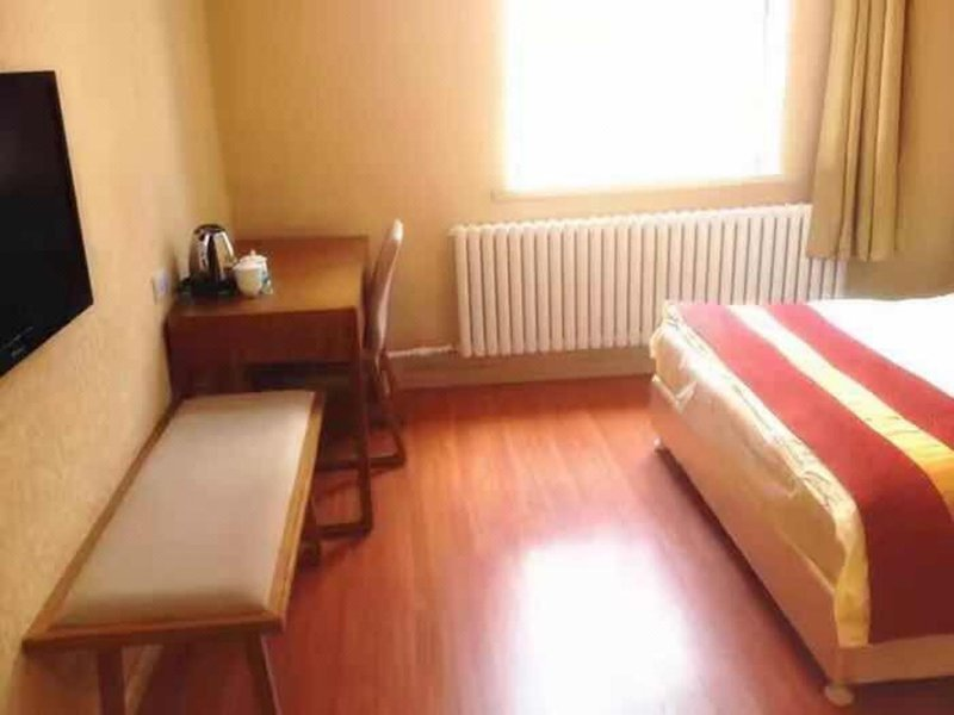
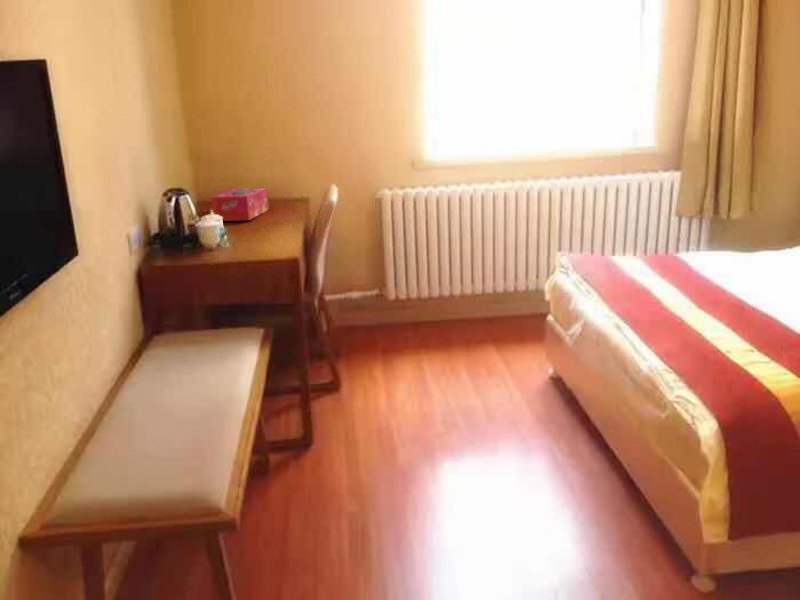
+ tissue box (241, 203)
